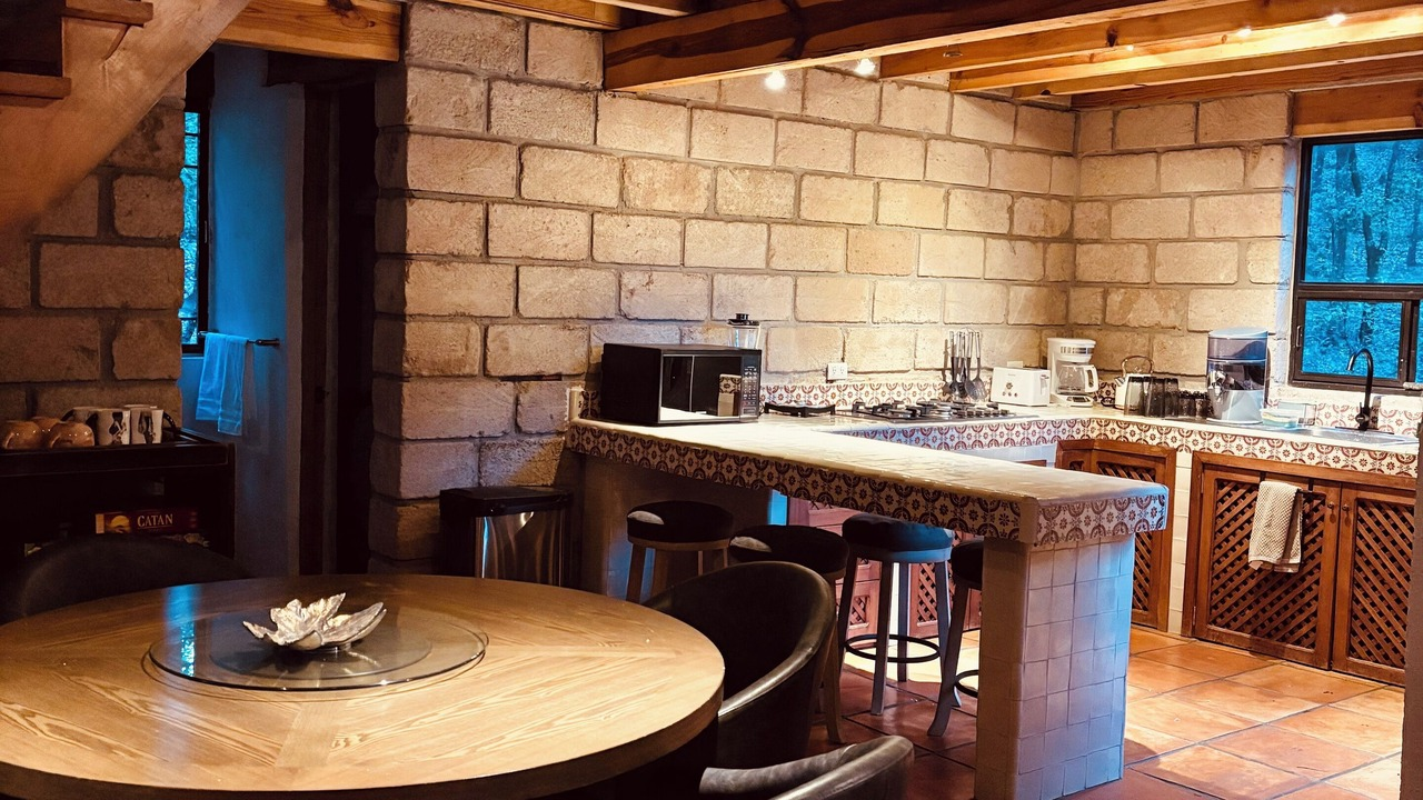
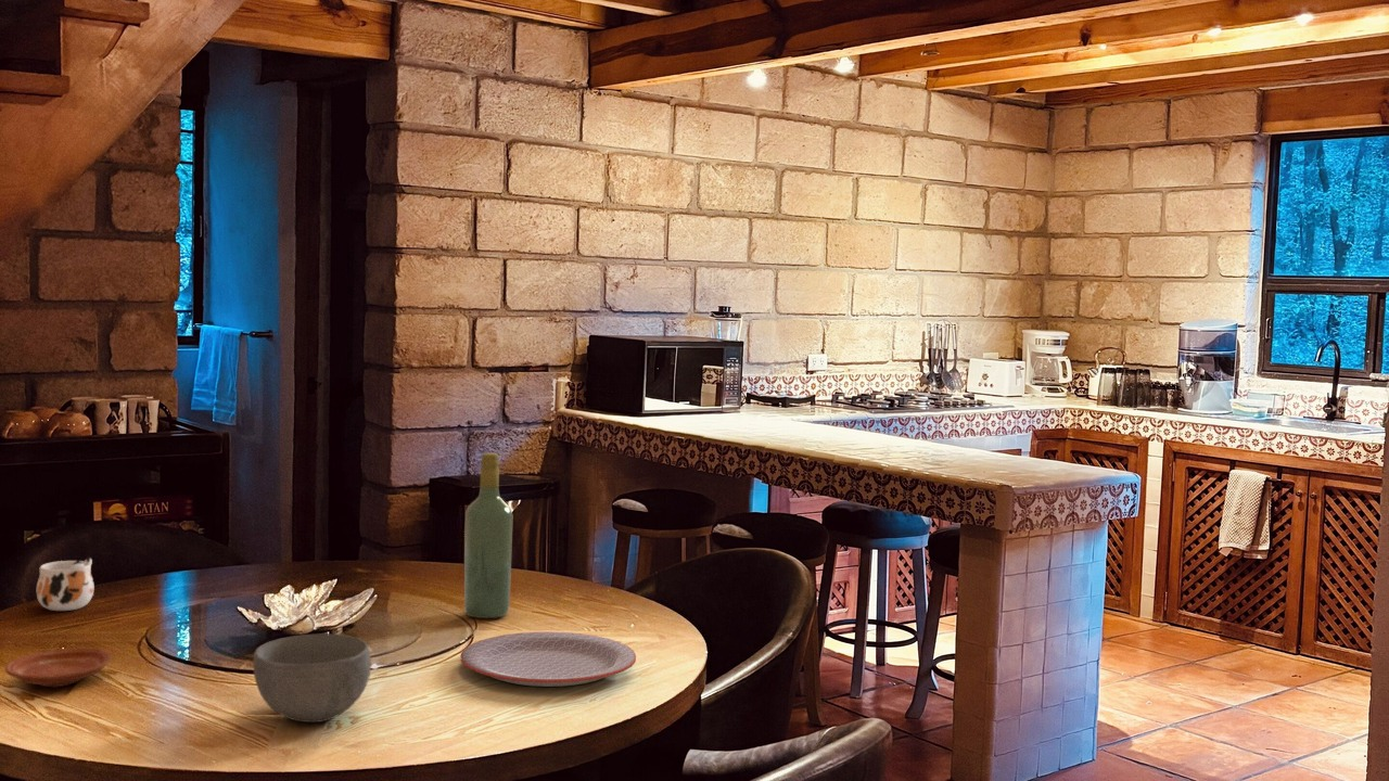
+ wine bottle (488, 534)
+ mug (68, 580)
+ bowl (313, 682)
+ plate (59, 670)
+ plate (548, 661)
